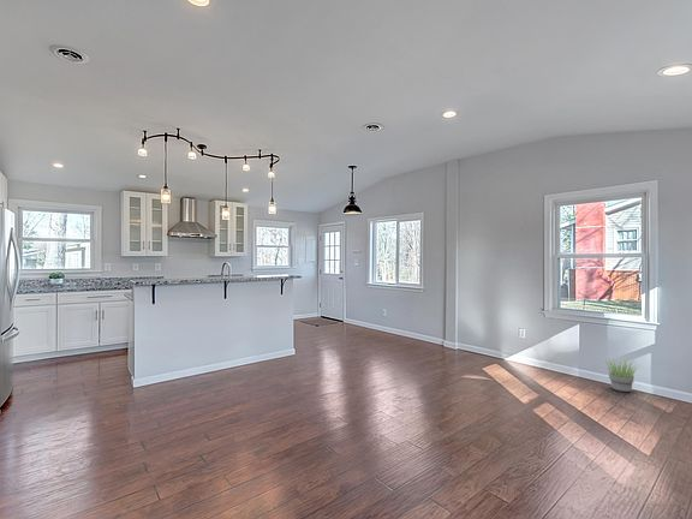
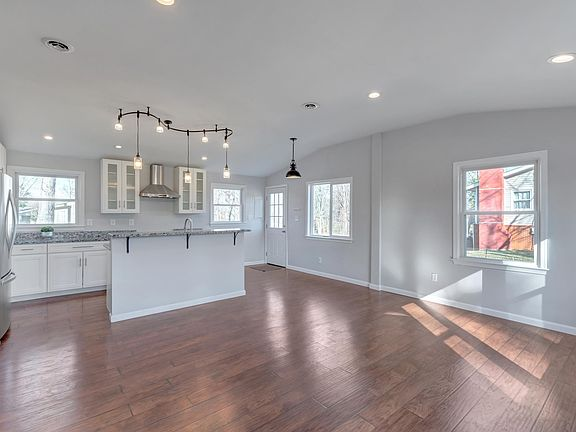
- potted plant (620, 375)
